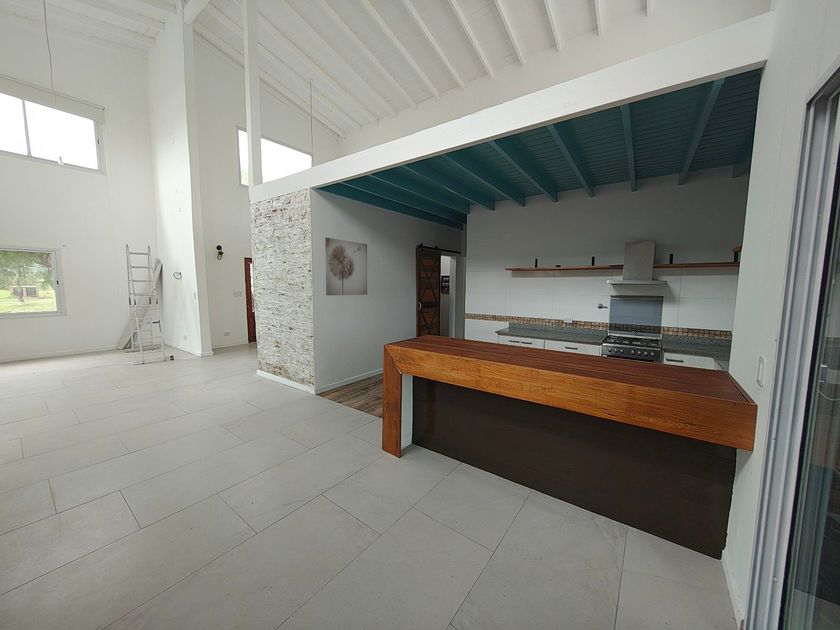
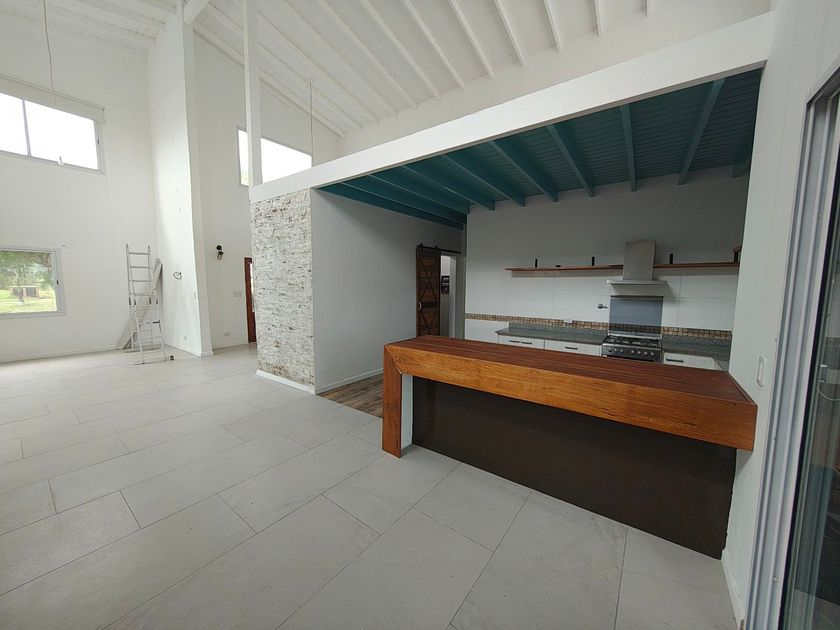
- wall art (347, 268)
